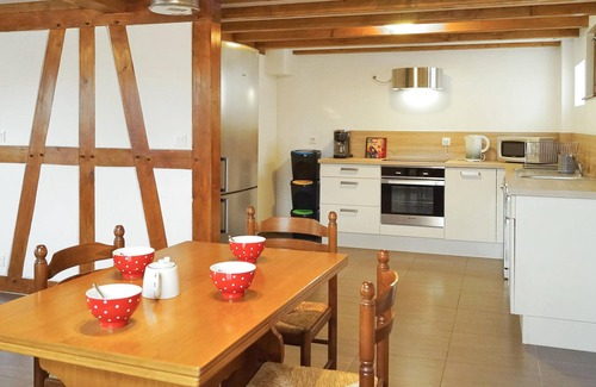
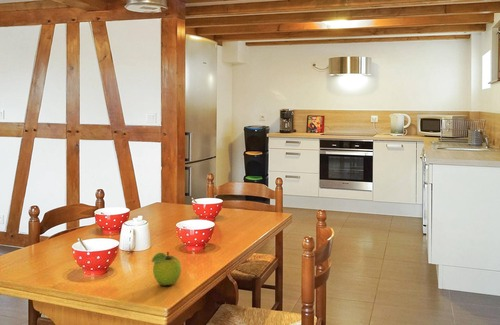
+ fruit (165, 268)
